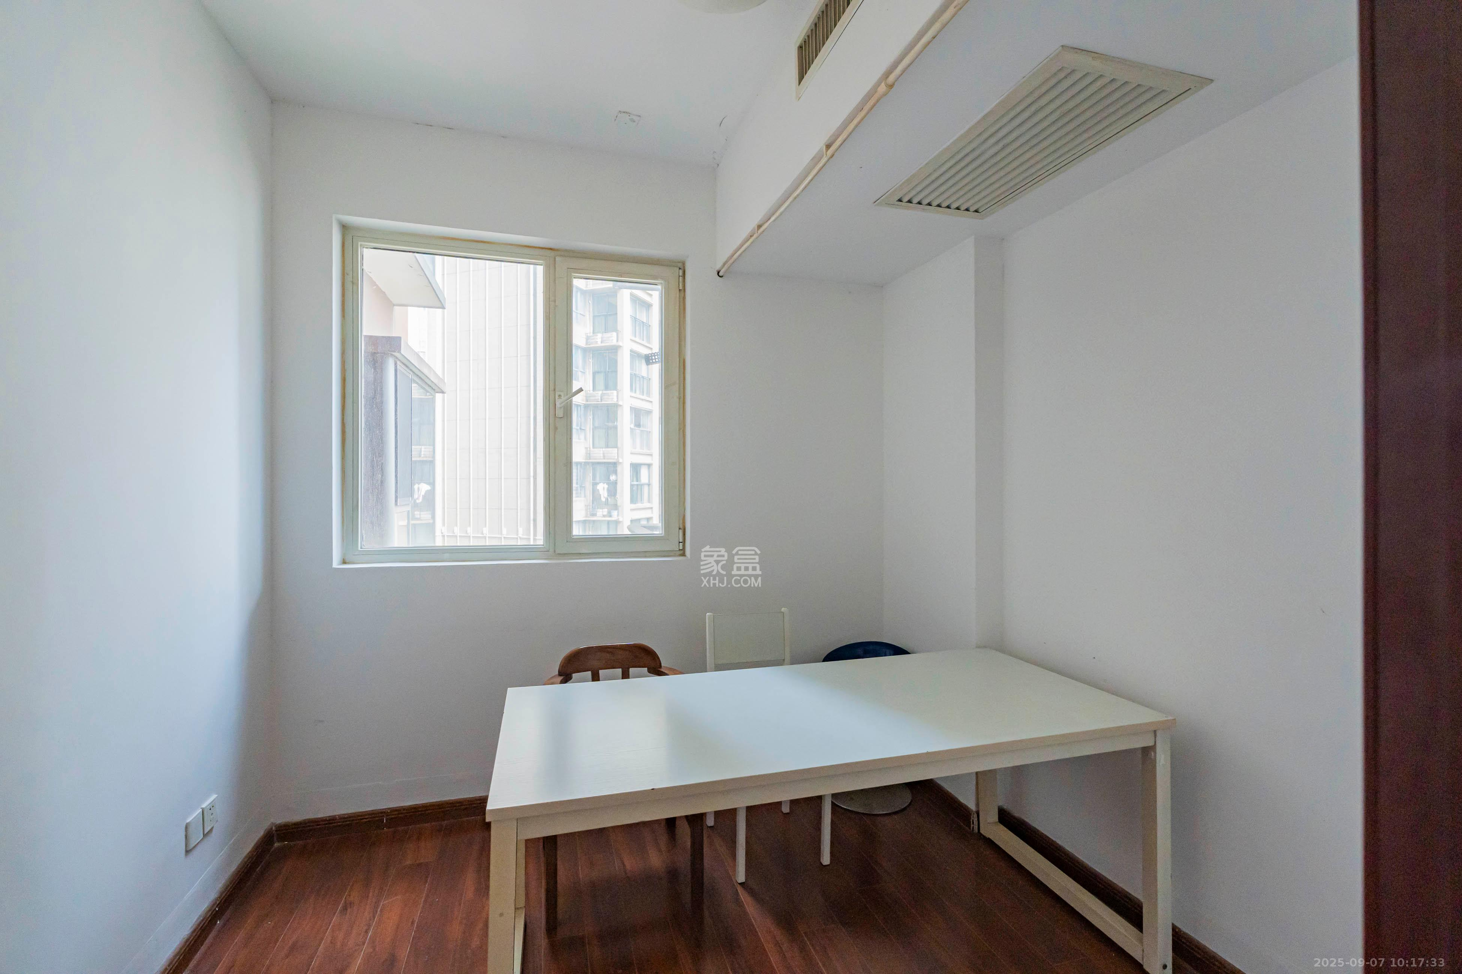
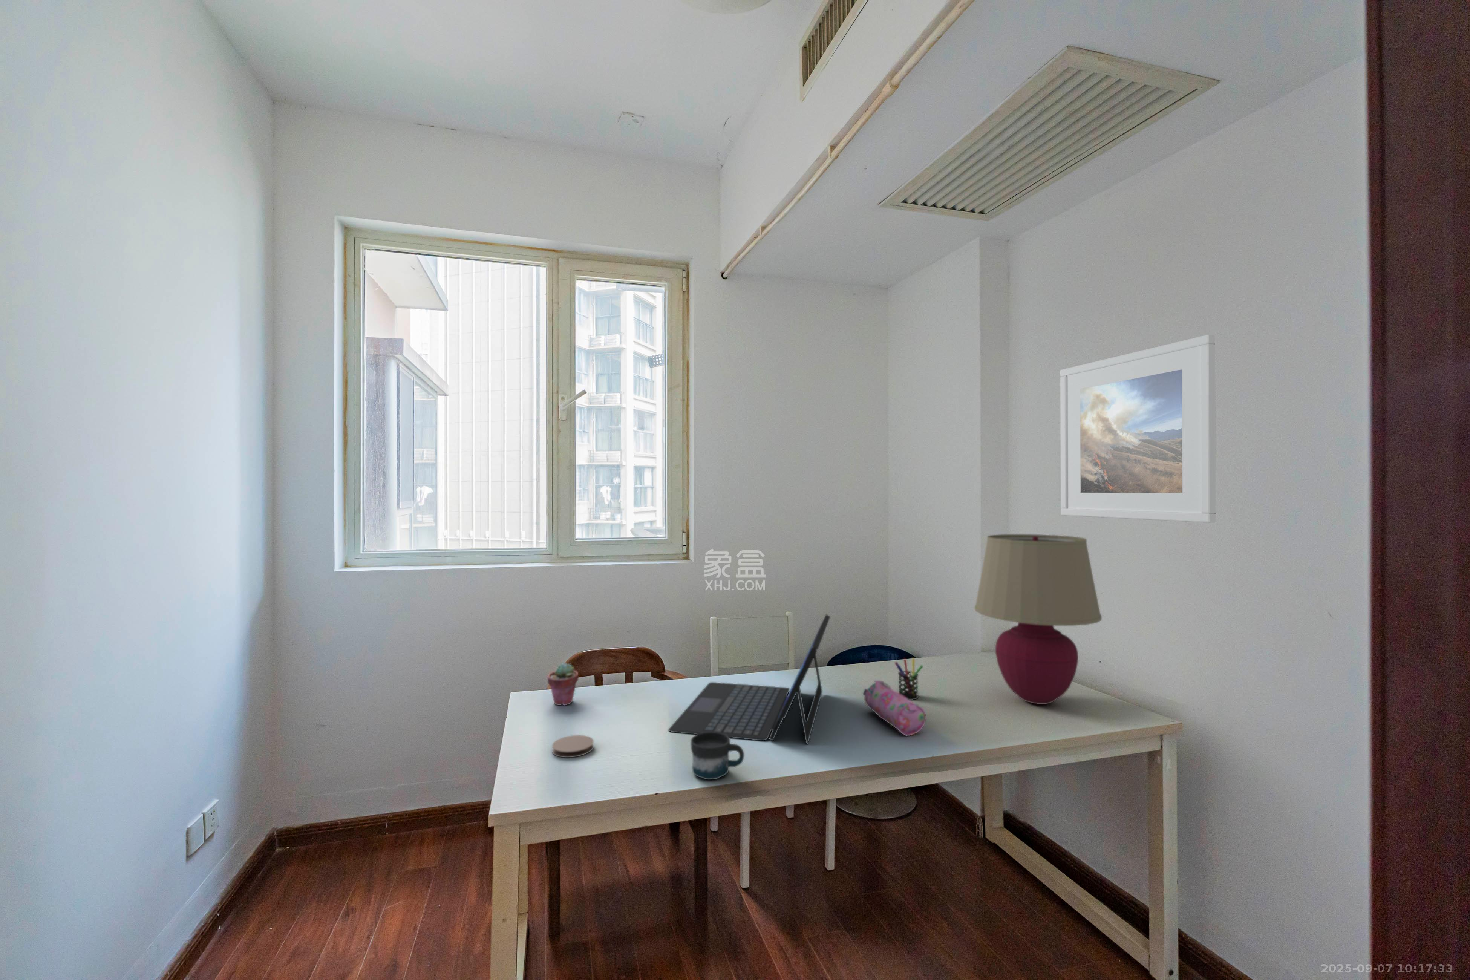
+ pencil case (892, 705)
+ potted succulent (563, 682)
+ table lamp (1036, 619)
+ coaster (573, 746)
+ mug (715, 756)
+ pen holder (910, 677)
+ laptop (752, 685)
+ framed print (1128, 436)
